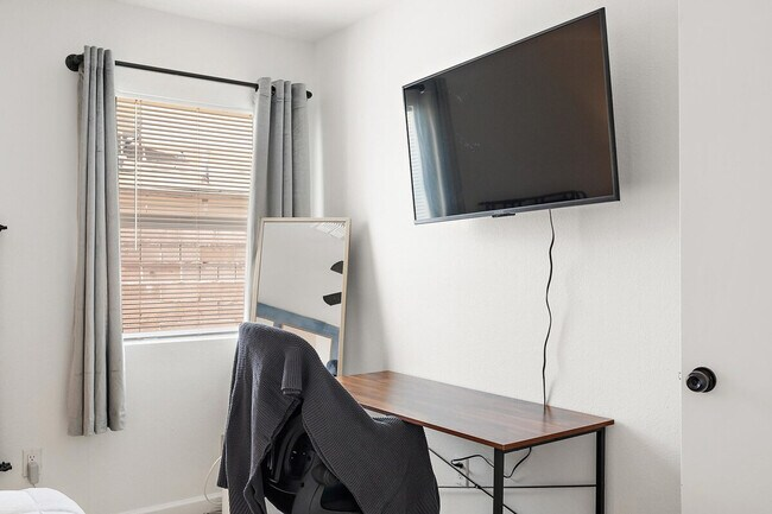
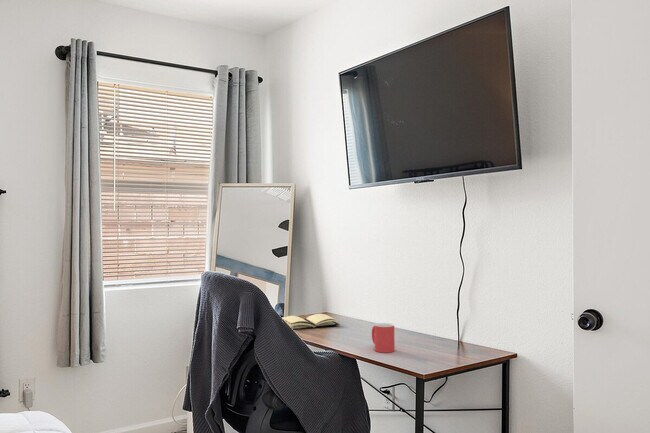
+ mug (381, 336)
+ book (309, 321)
